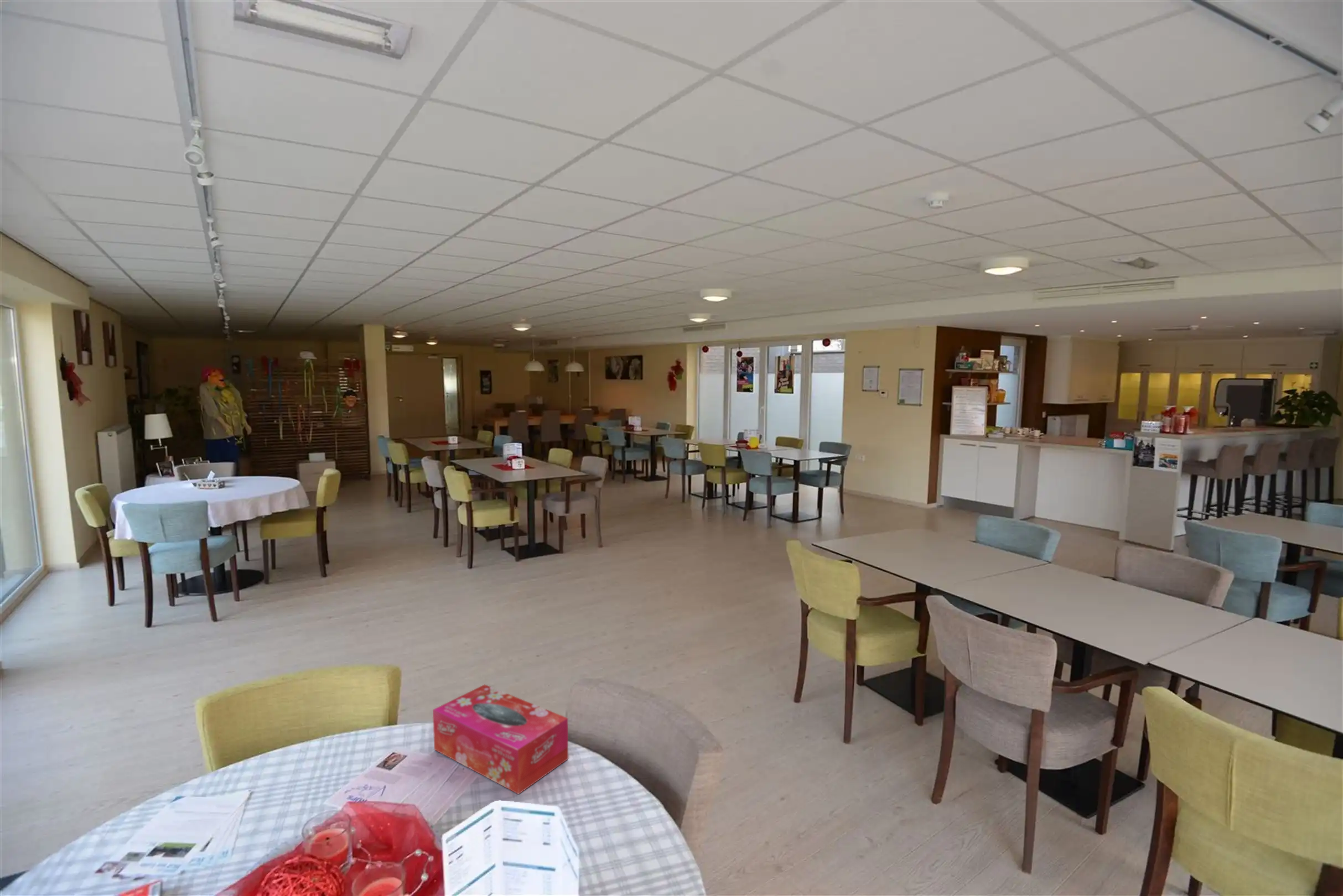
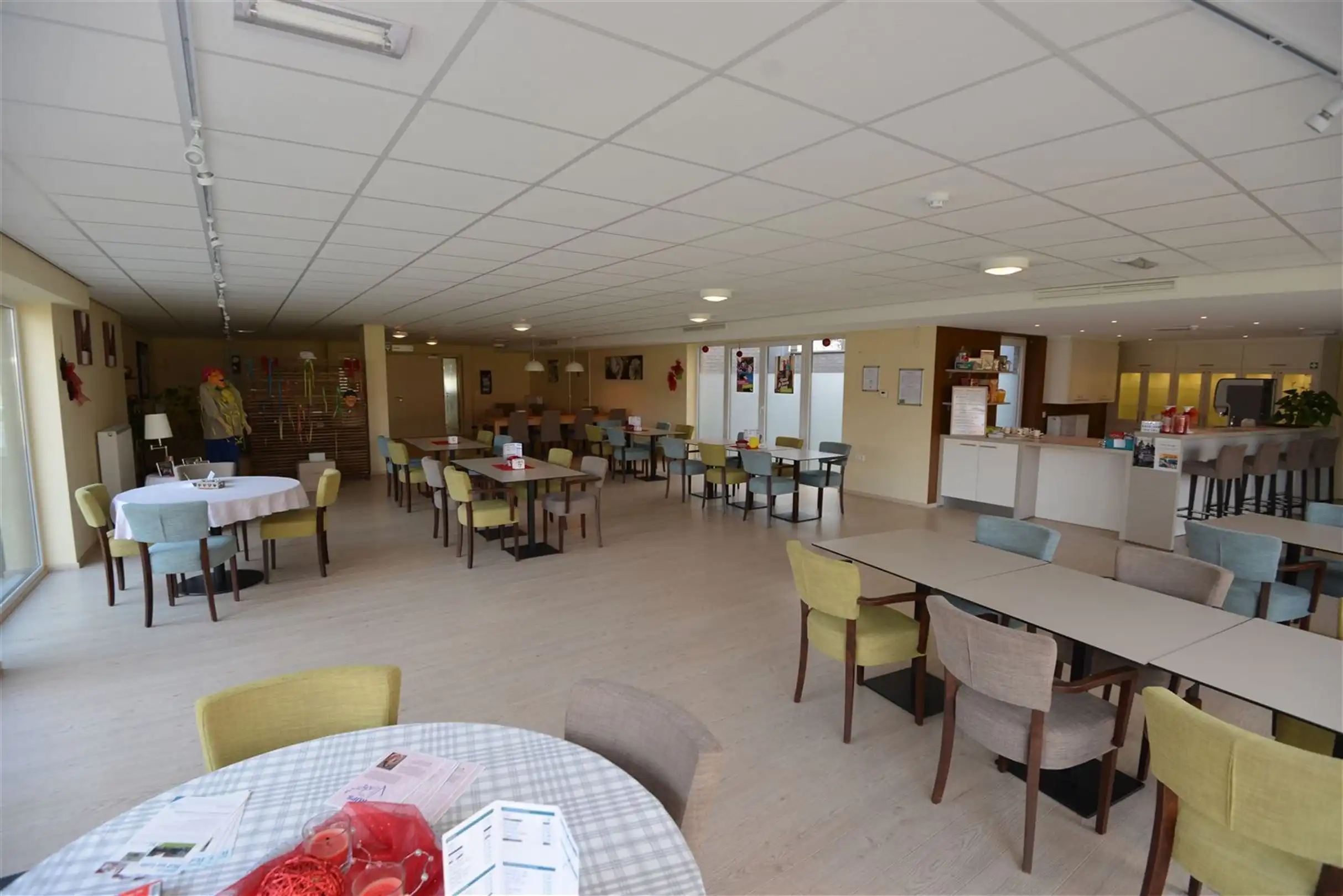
- tissue box (500, 734)
